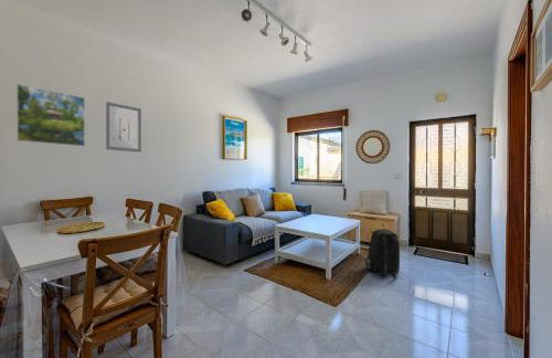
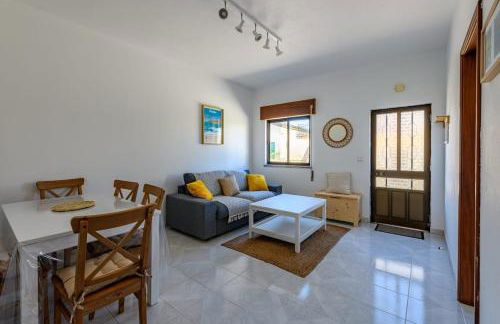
- backpack (384, 251)
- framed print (53, 117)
- wall art (124, 128)
